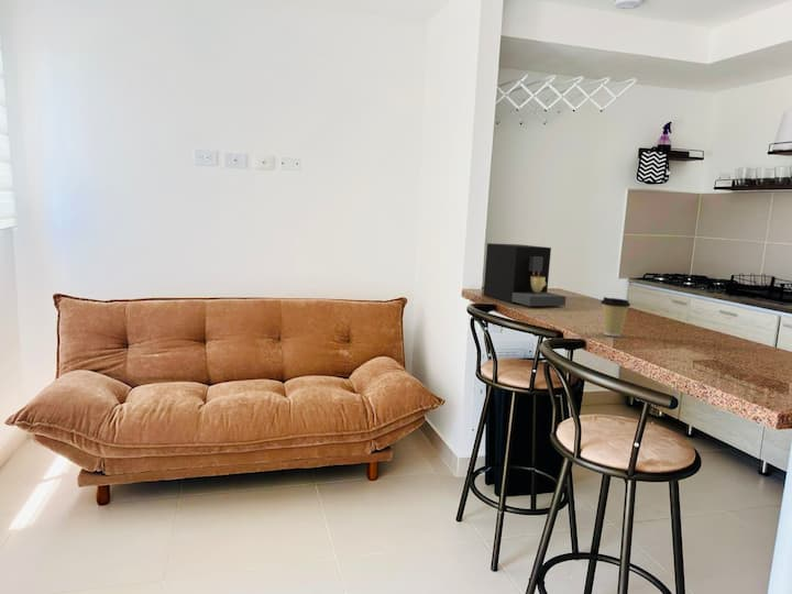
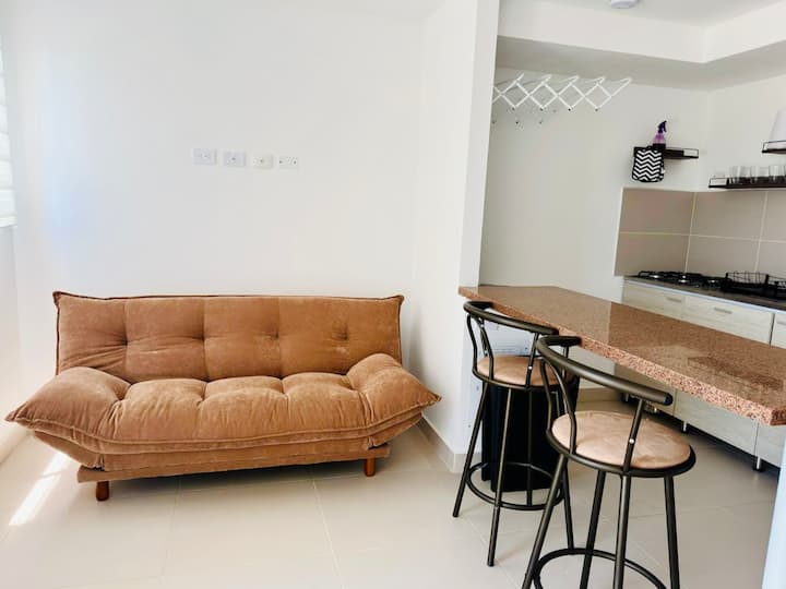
- coffee cup (614, 316)
- coffee maker (524, 273)
